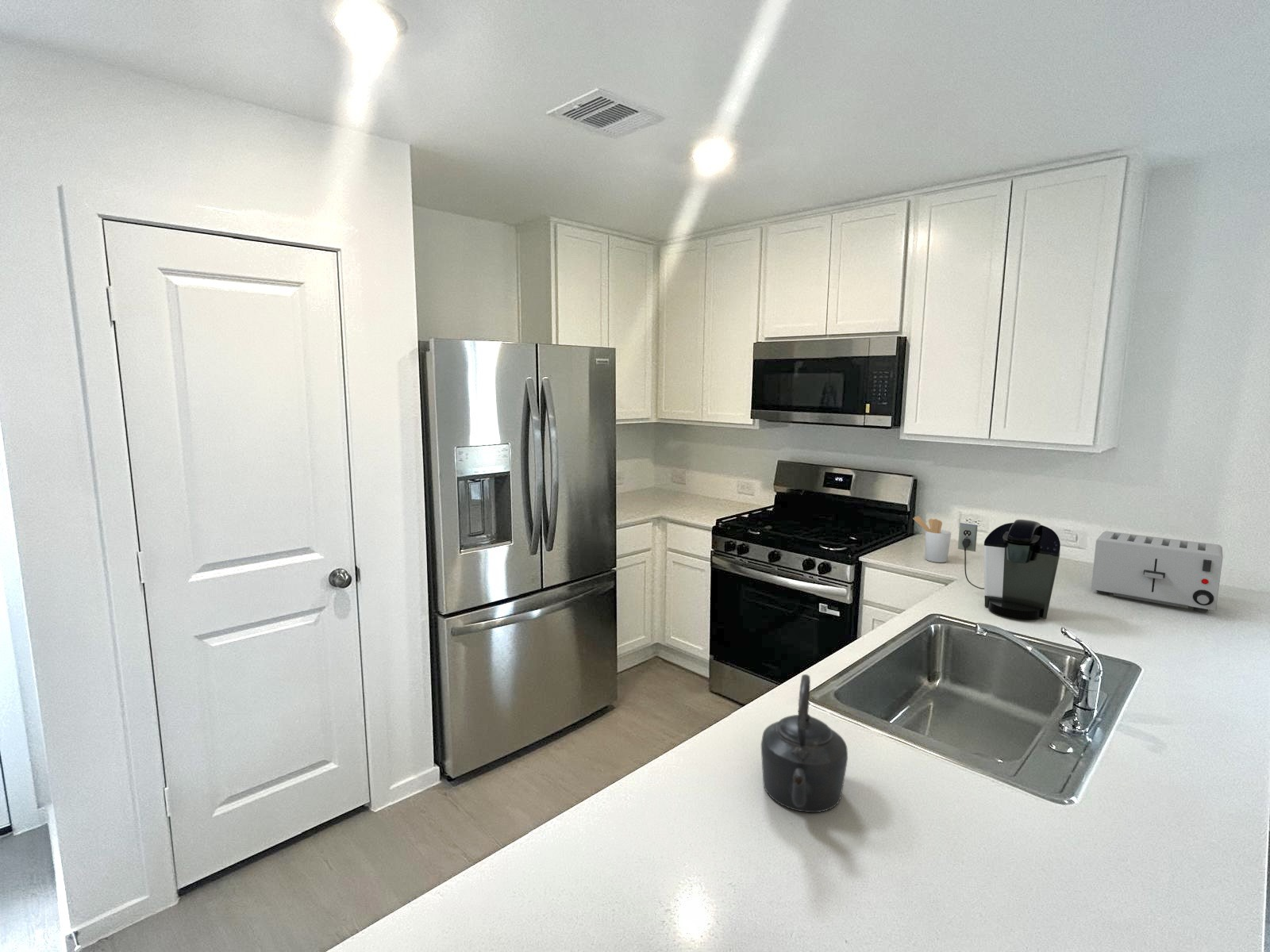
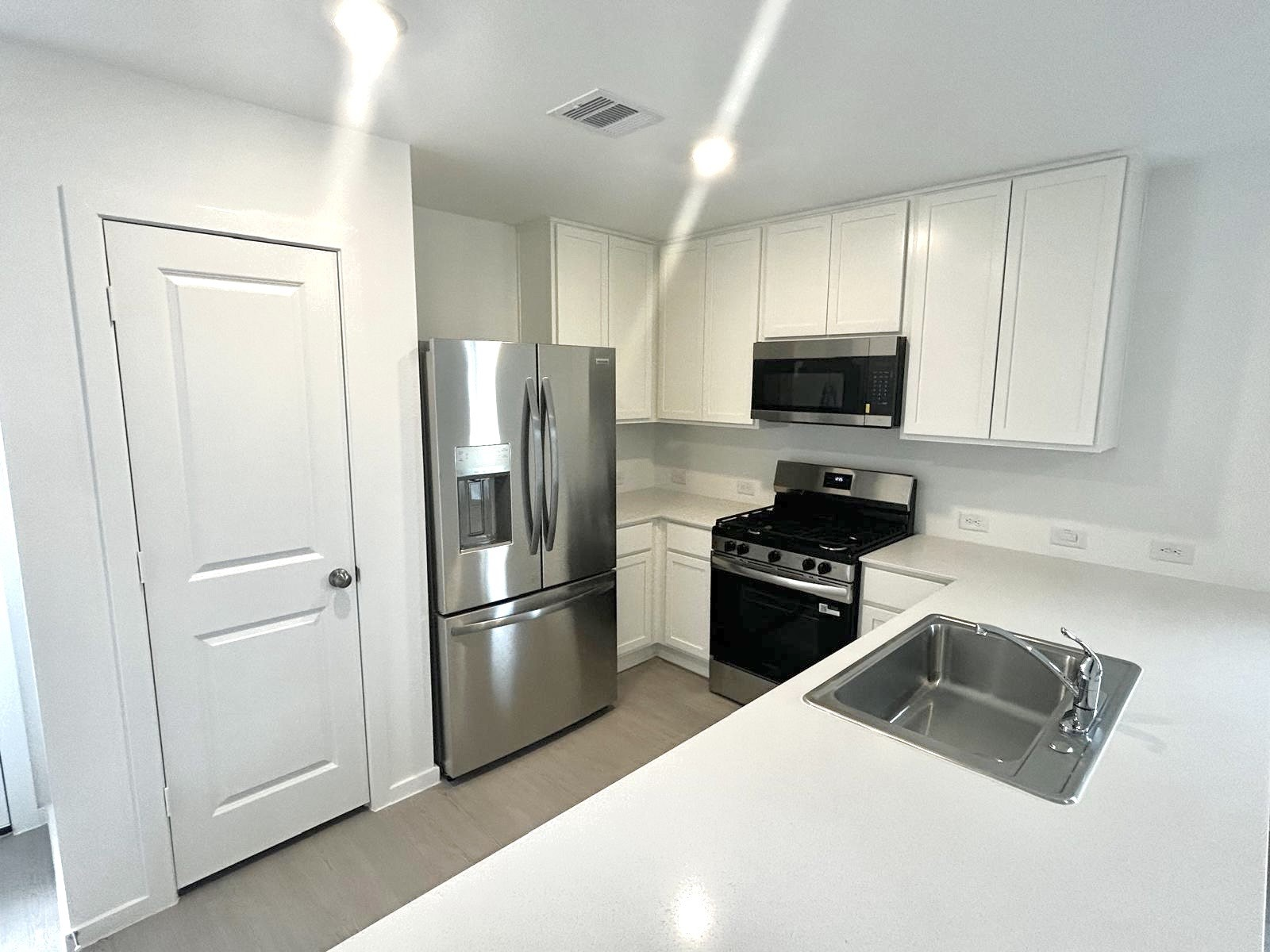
- utensil holder (930, 537)
- toaster (1154, 570)
- kettle (802, 747)
- coffee maker (1001, 562)
